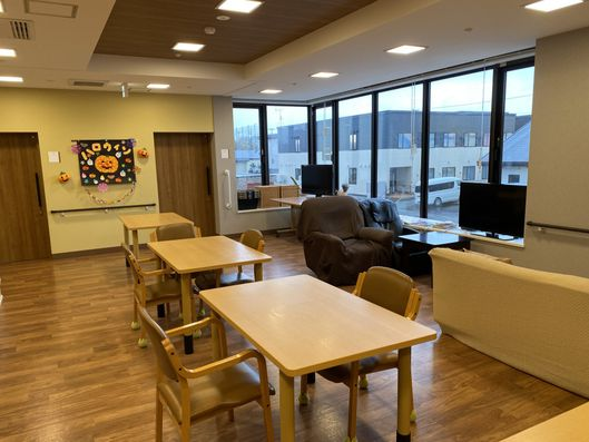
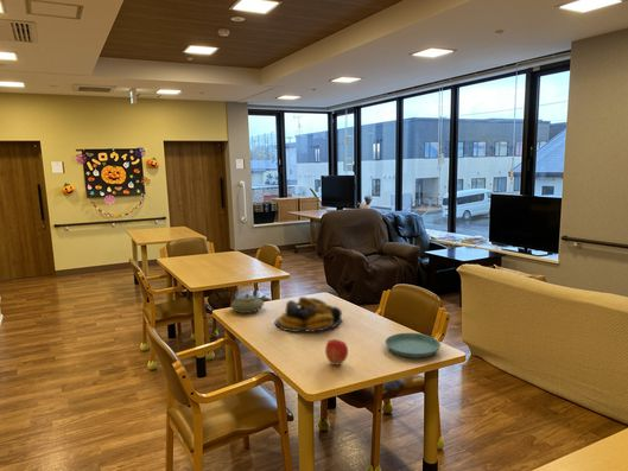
+ teapot (248, 297)
+ apple (336, 351)
+ fruit bowl (307, 310)
+ saucer (412, 345)
